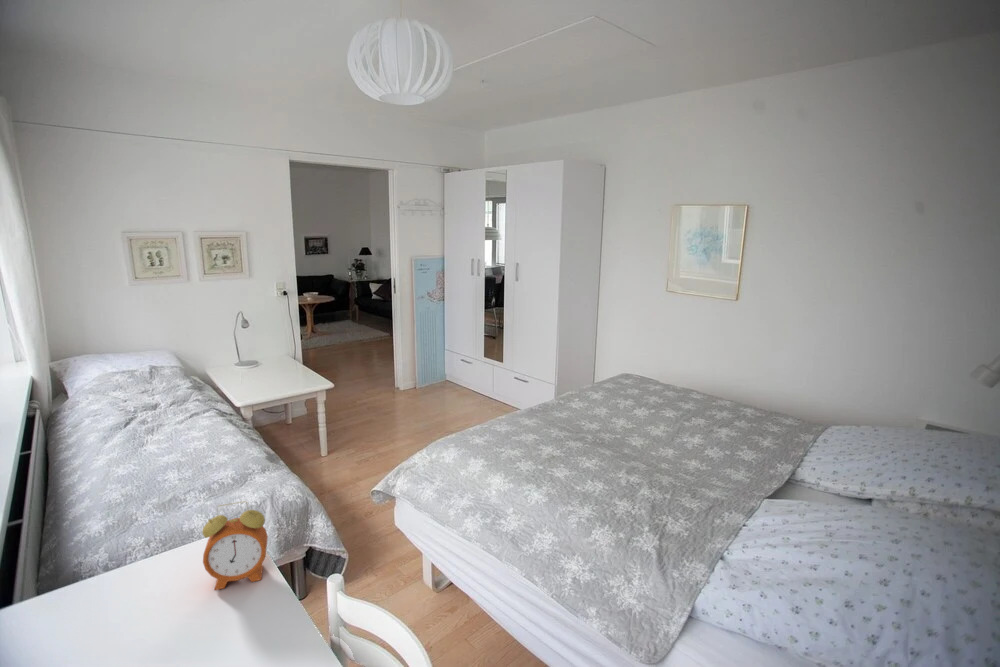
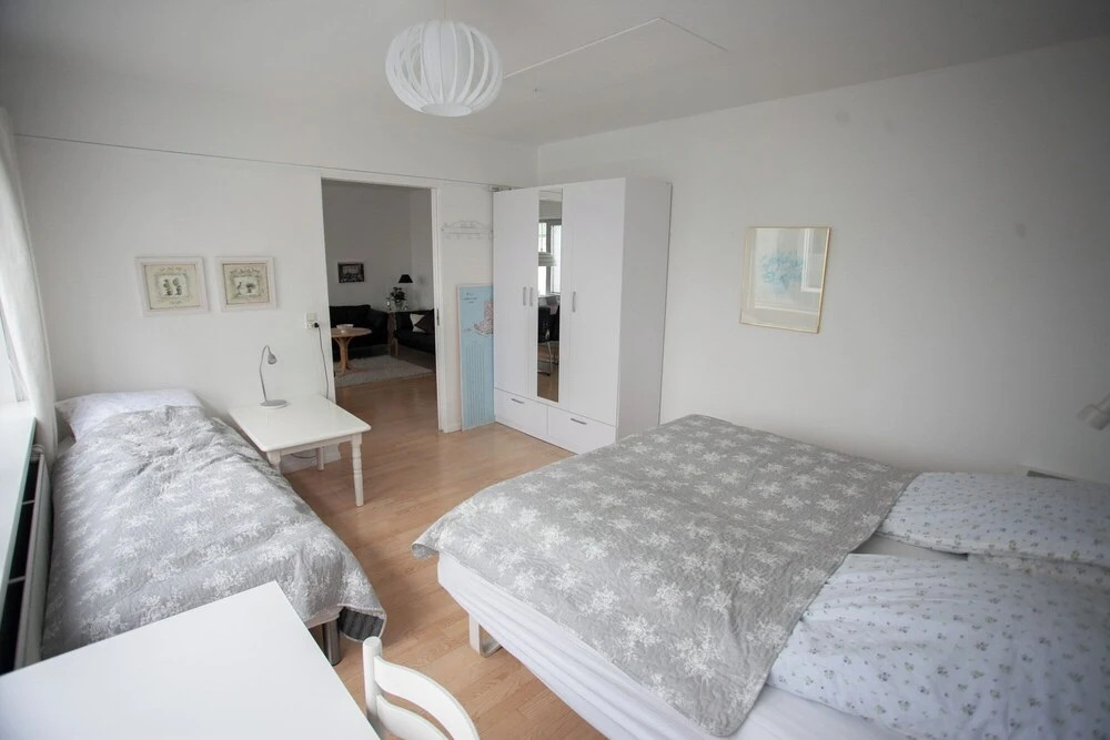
- alarm clock (235, 541)
